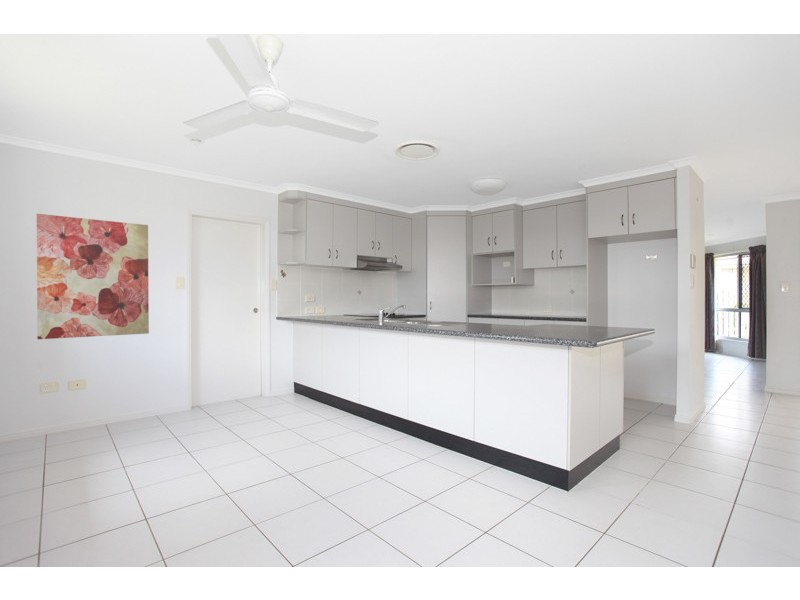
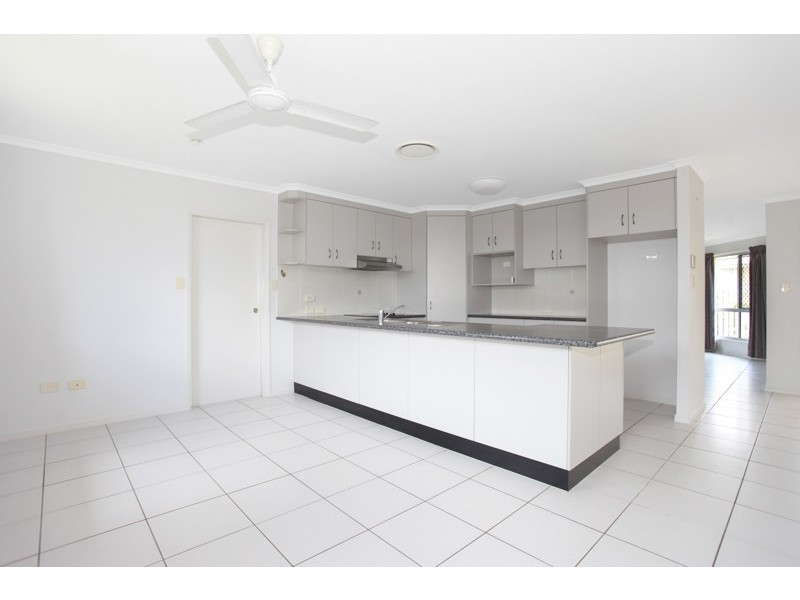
- wall art (96, 278)
